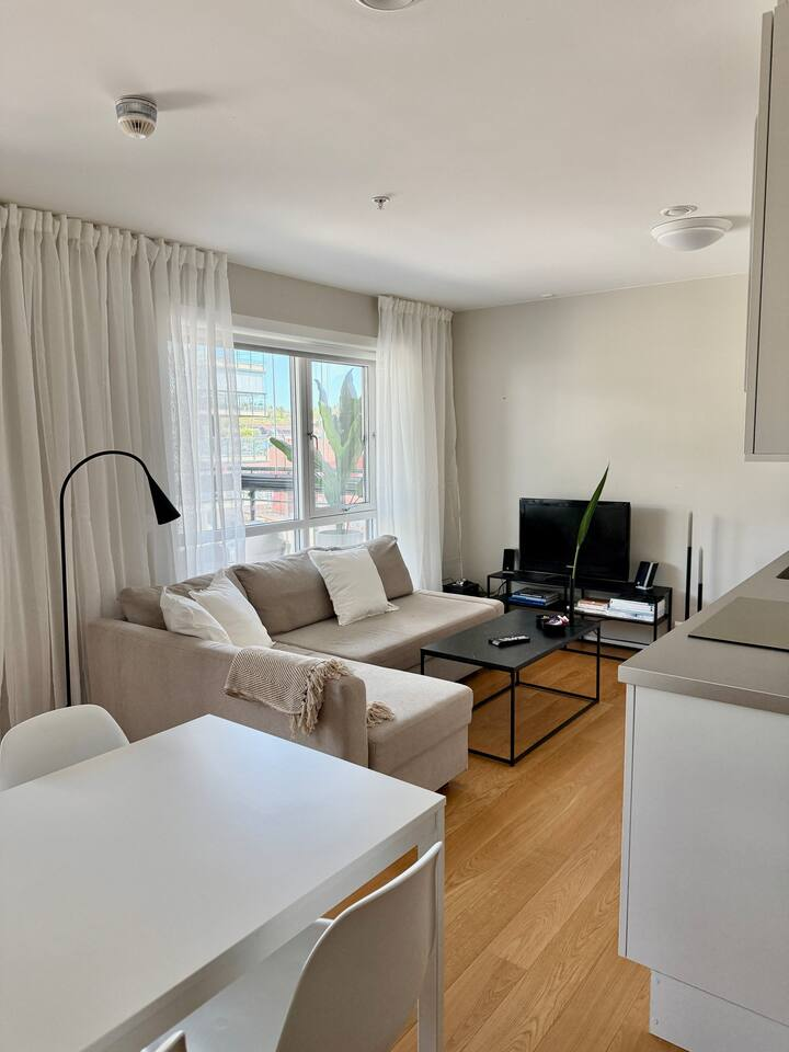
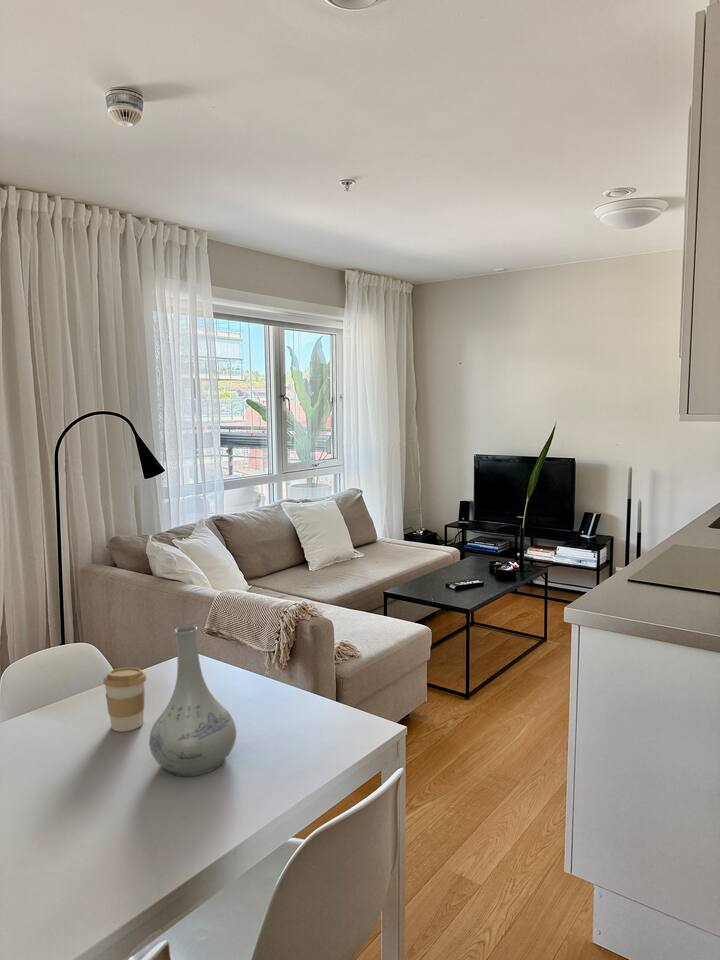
+ vase (191, 695)
+ coffee cup (126, 697)
